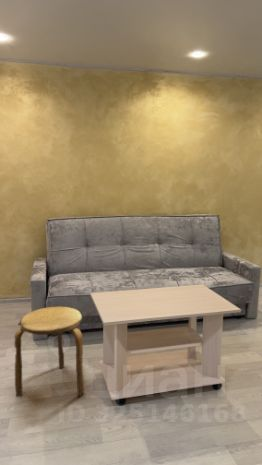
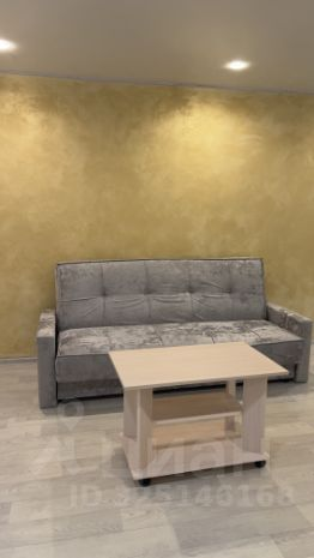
- stool (58, 352)
